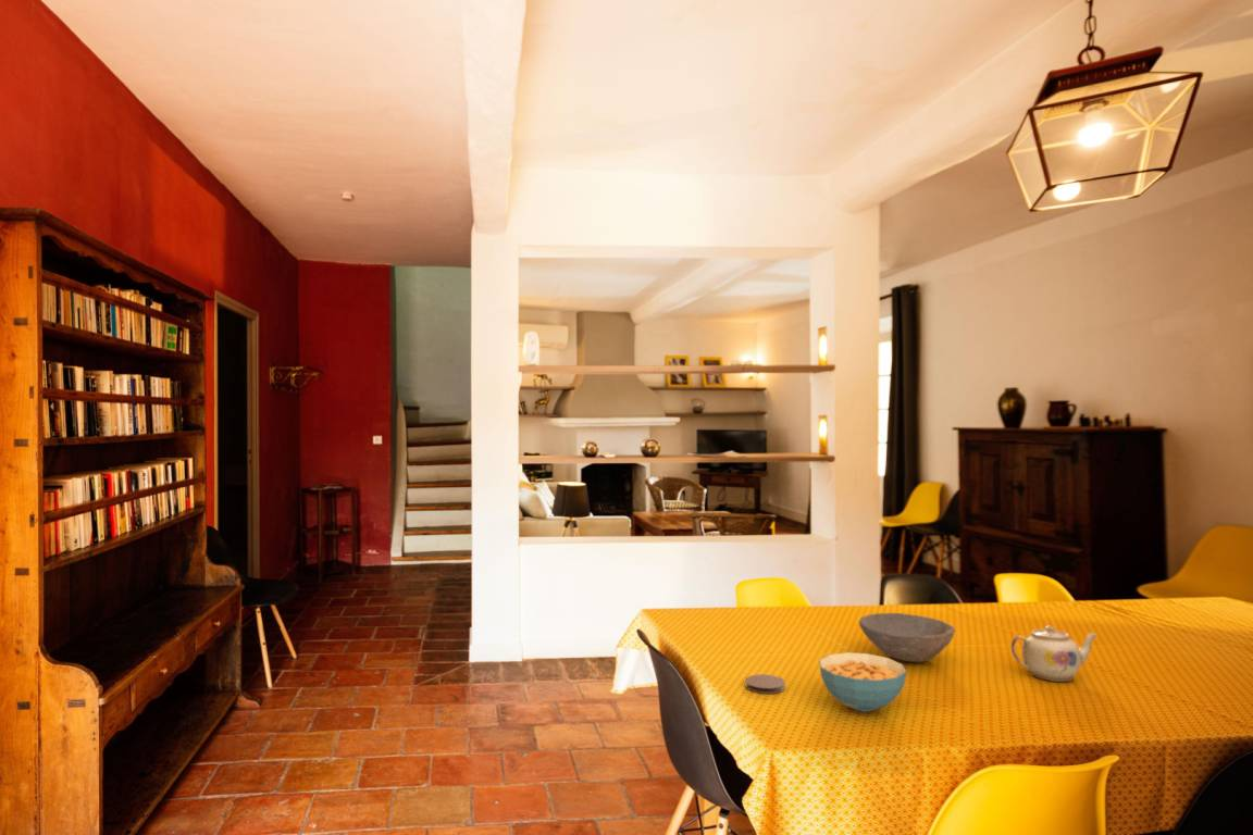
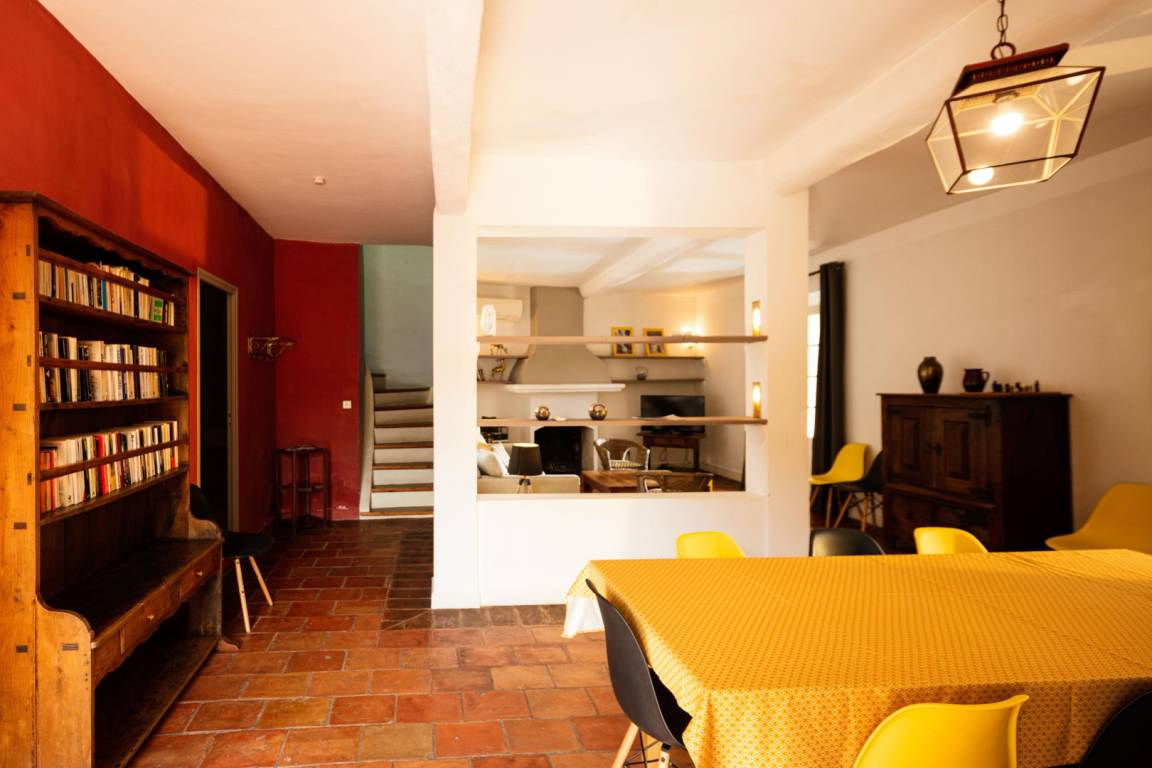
- cereal bowl (861, 686)
- bowl (906, 640)
- coaster (765, 683)
- teapot (1053, 650)
